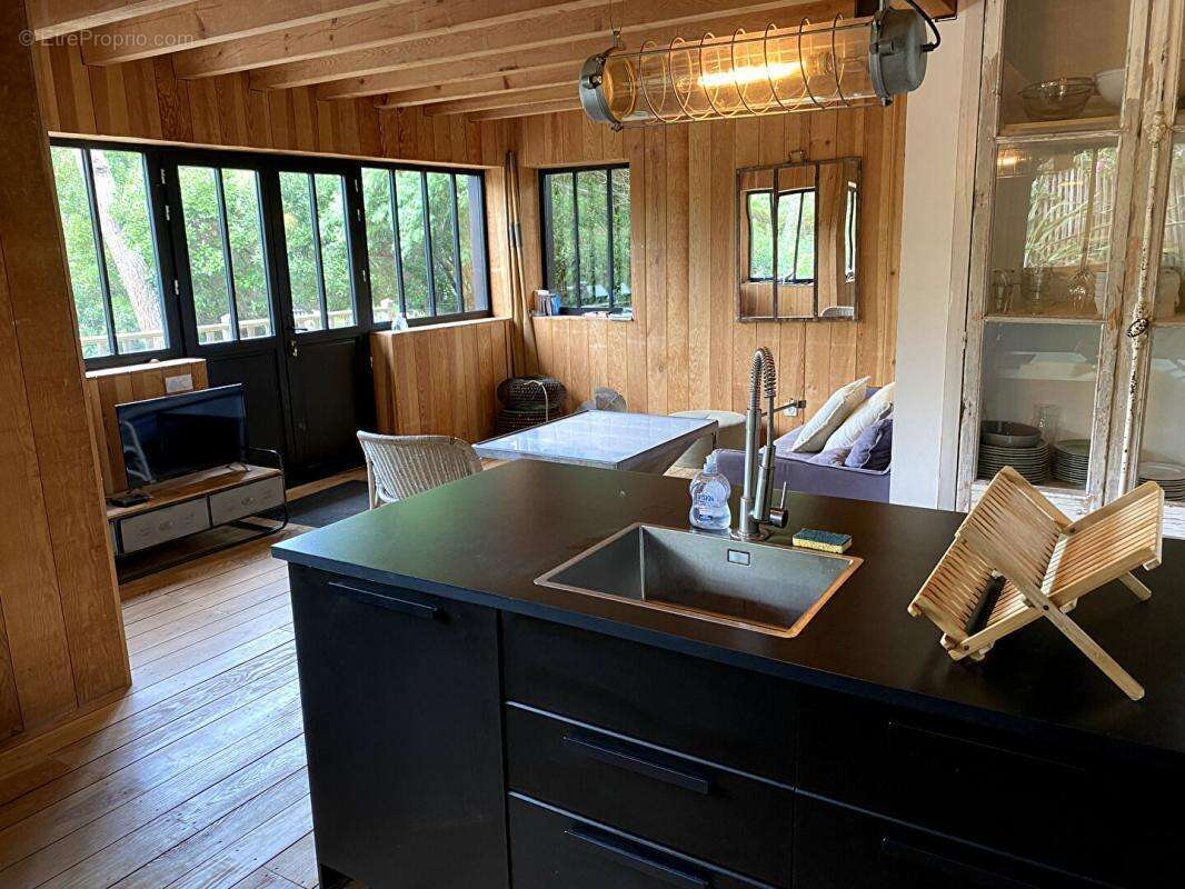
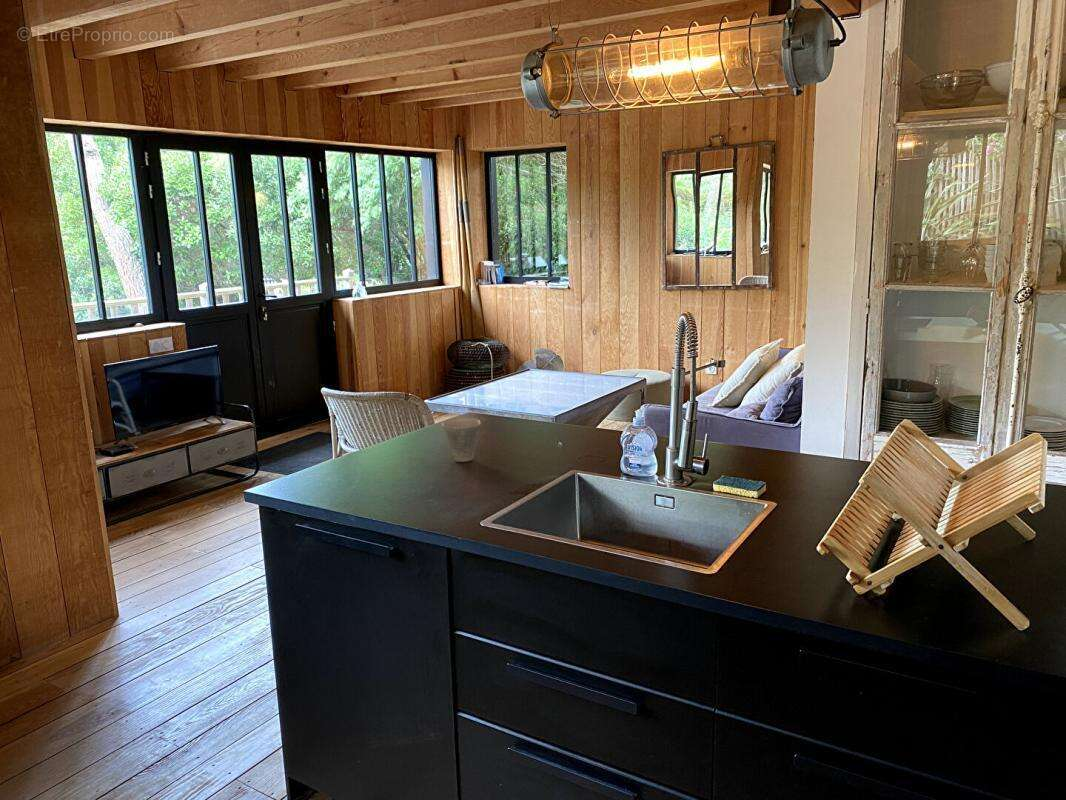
+ cup (462, 441)
